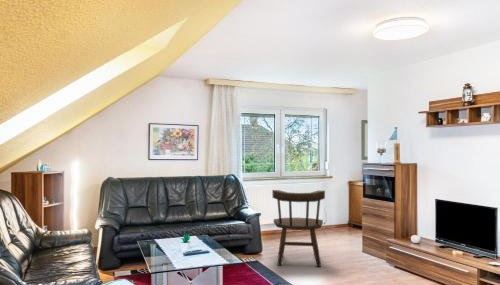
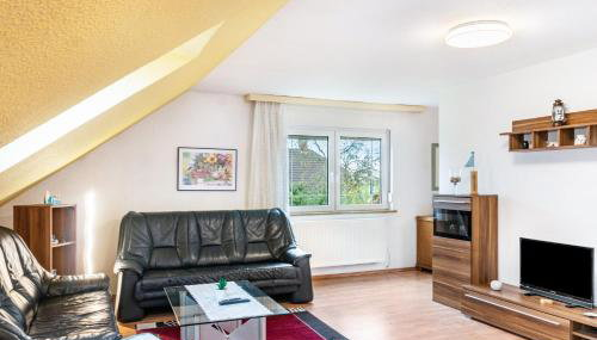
- dining chair (298, 224)
